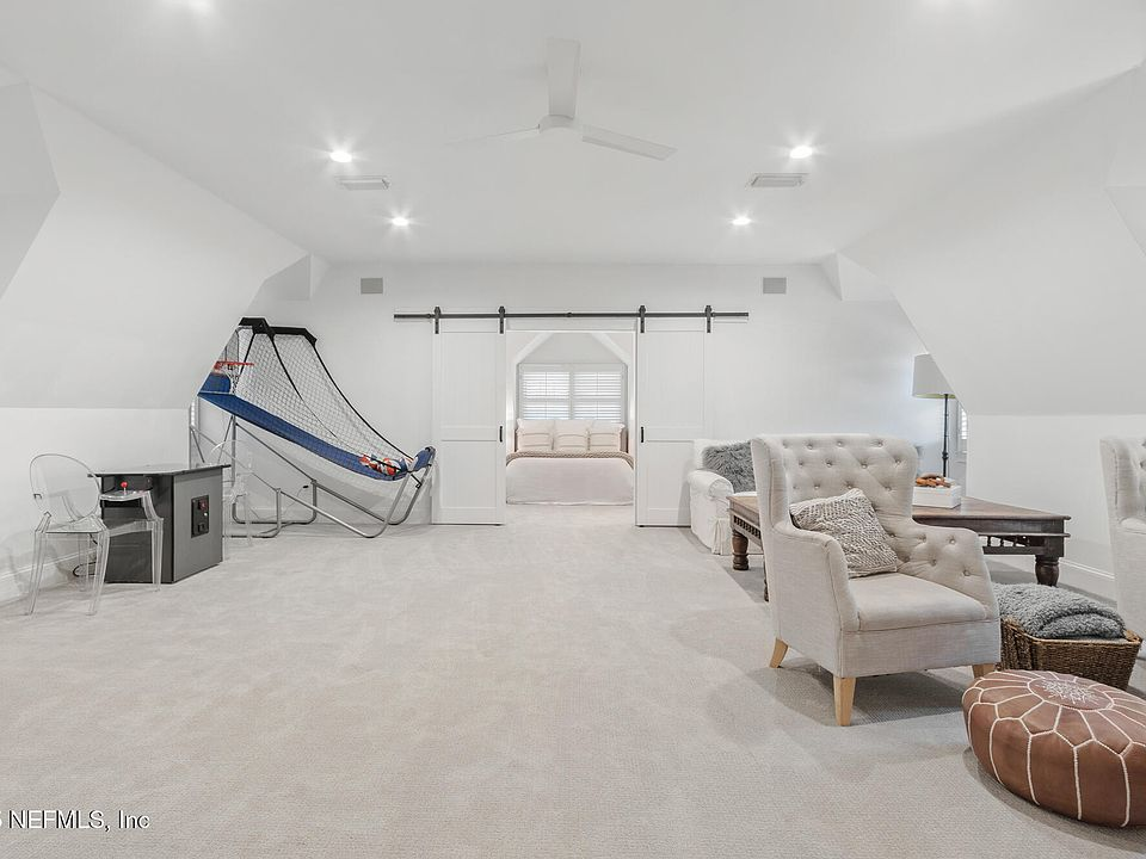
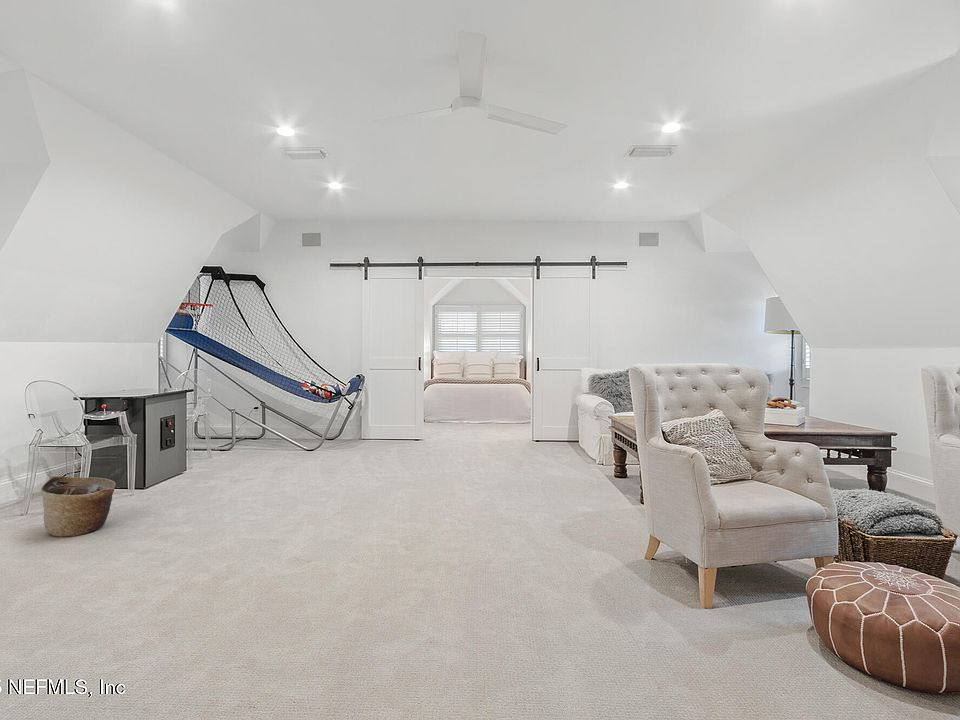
+ basket (79, 504)
